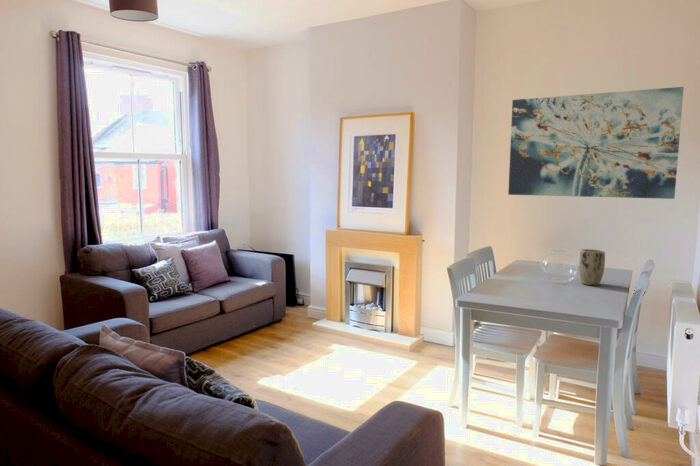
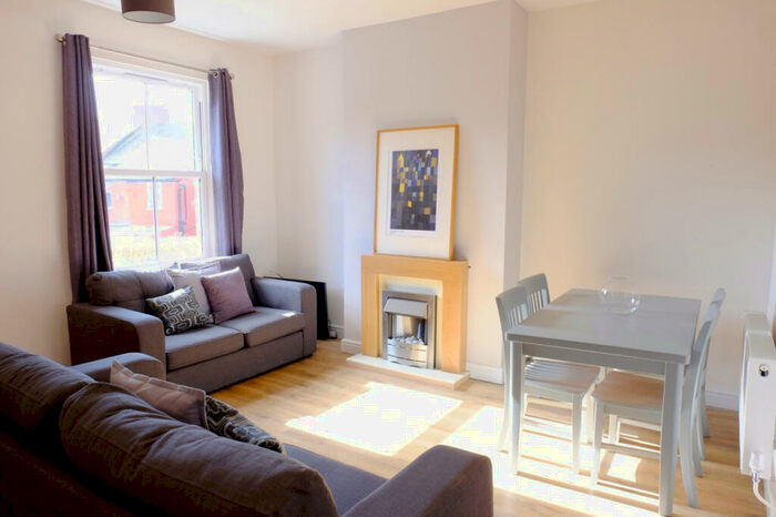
- plant pot (591, 267)
- wall art (588, 145)
